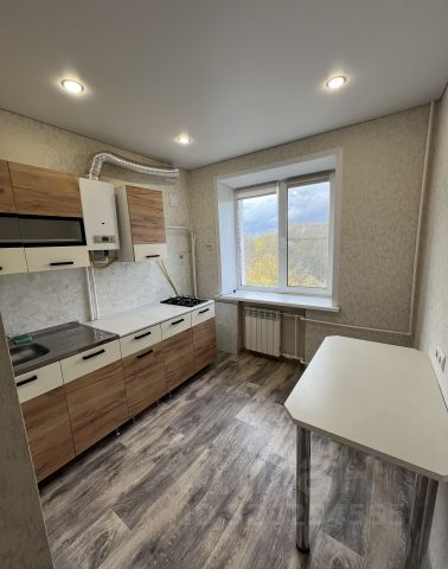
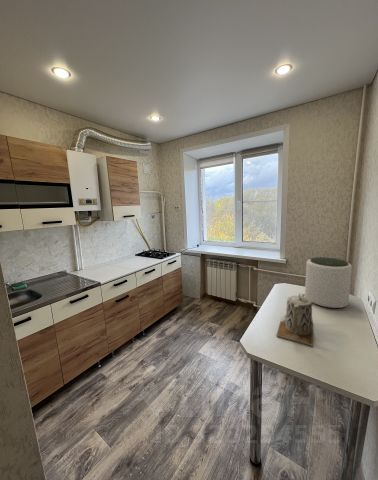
+ plant pot (326, 281)
+ teapot (296, 311)
